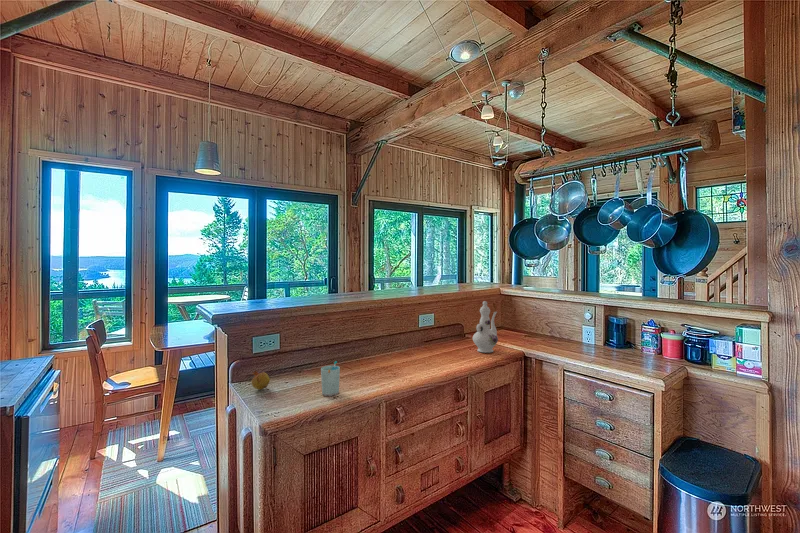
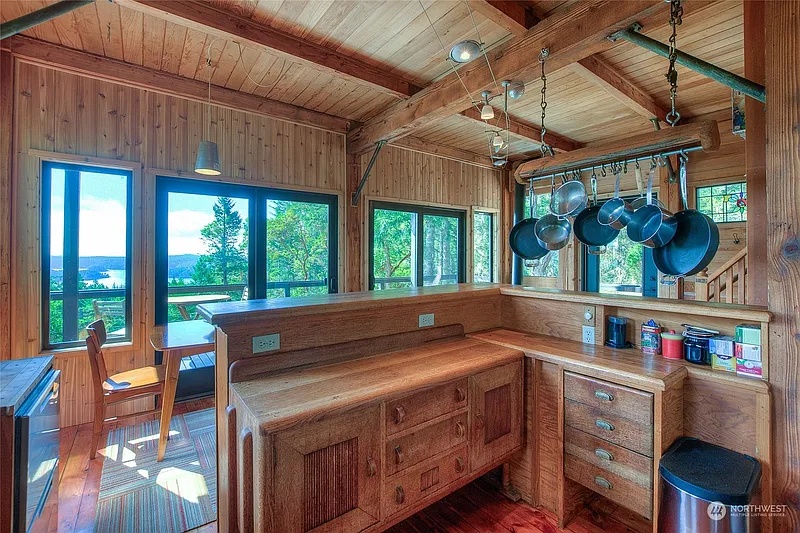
- chinaware (487, 325)
- fruit (260, 379)
- cup (330, 378)
